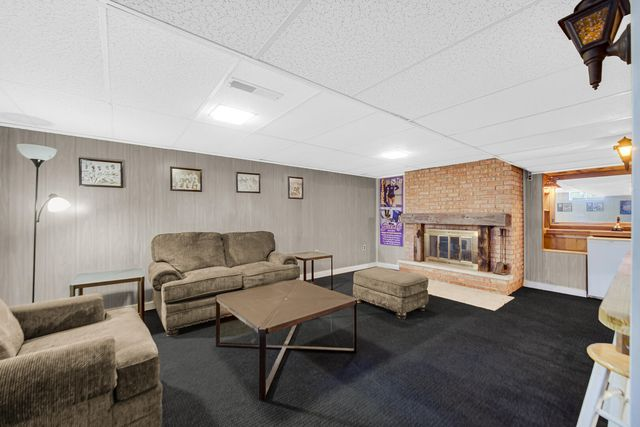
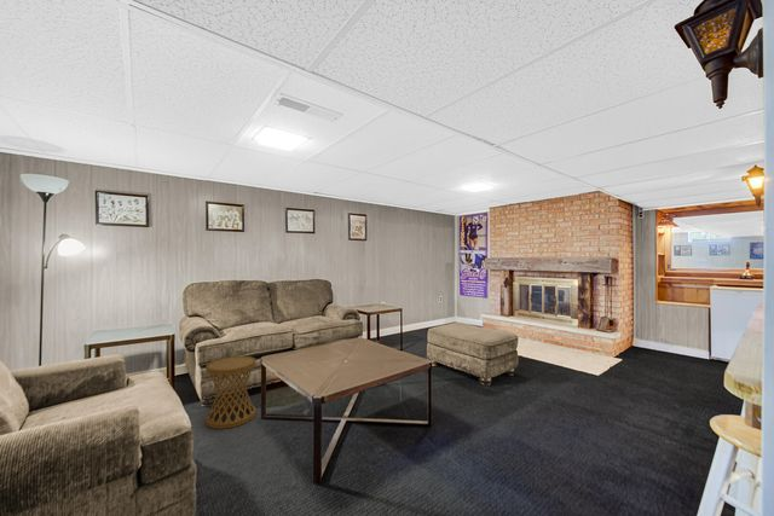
+ side table (231, 389)
